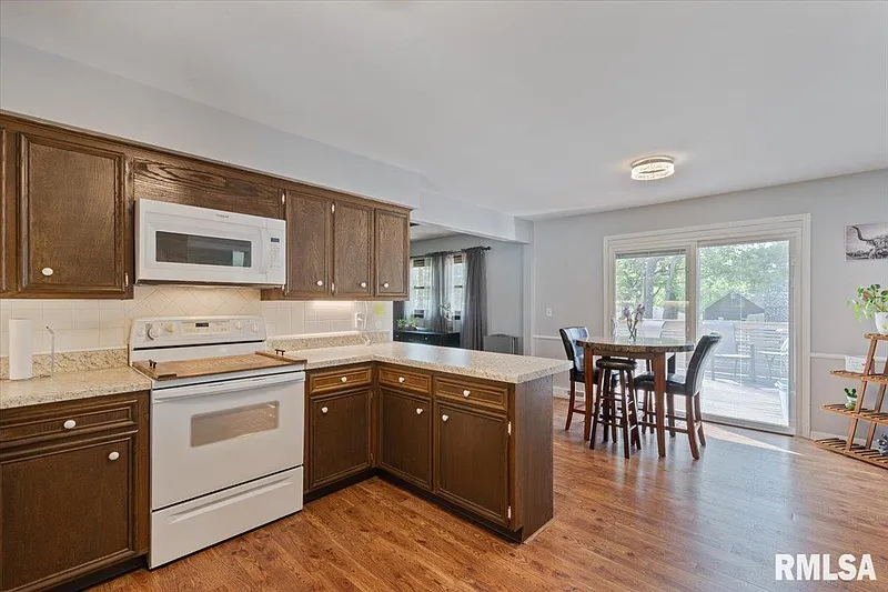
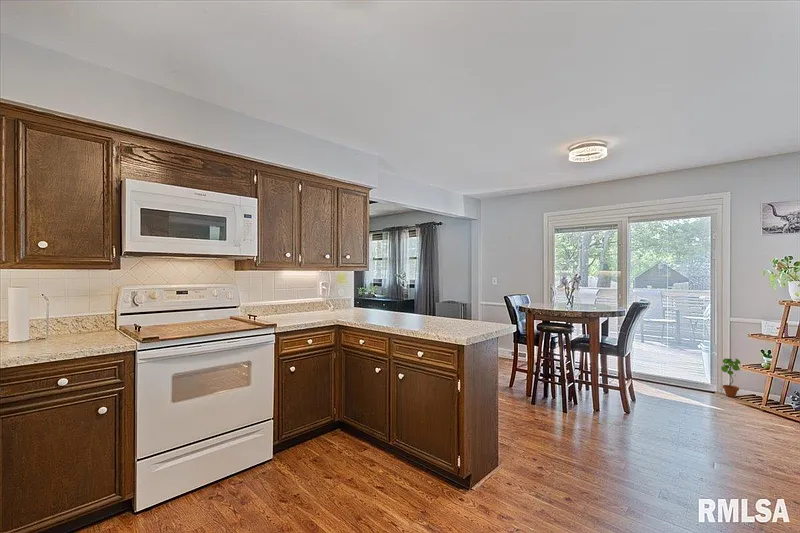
+ potted plant (731, 377)
